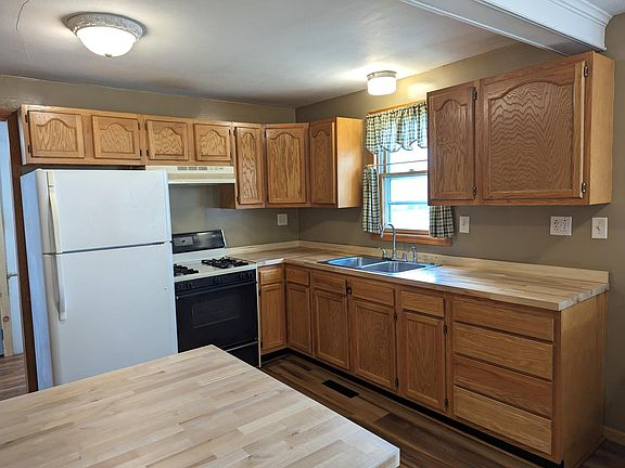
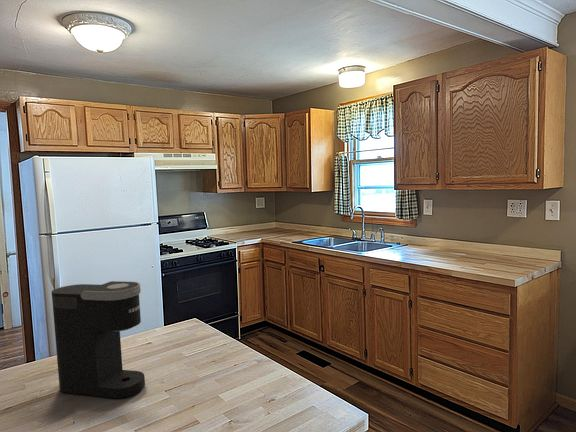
+ coffee maker (99, 336)
